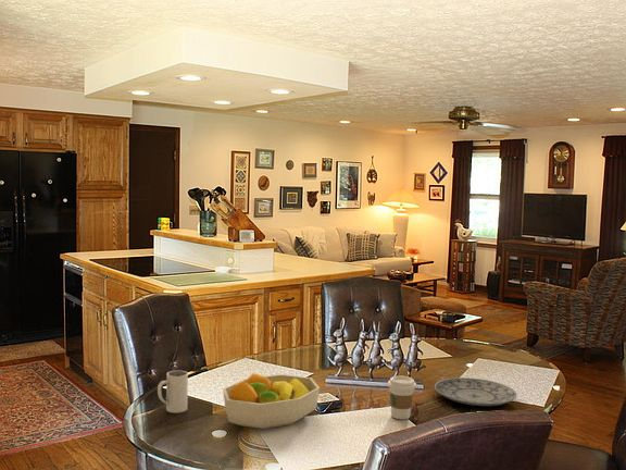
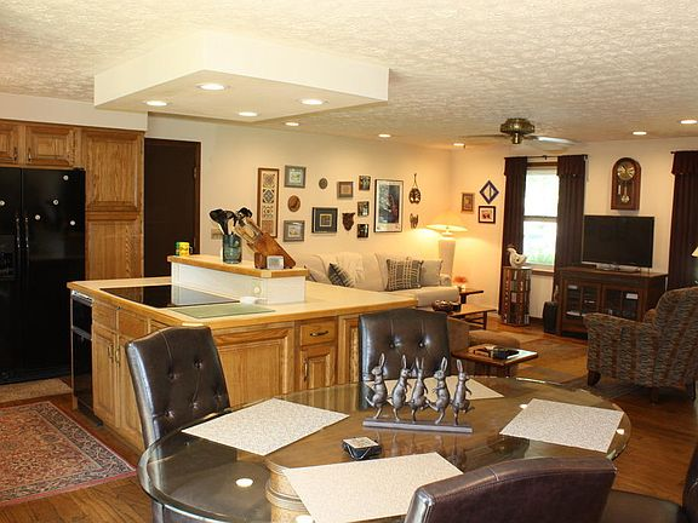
- plate (474, 394)
- fruit bowl (271, 396)
- coffee cup (401, 397)
- mug (172, 392)
